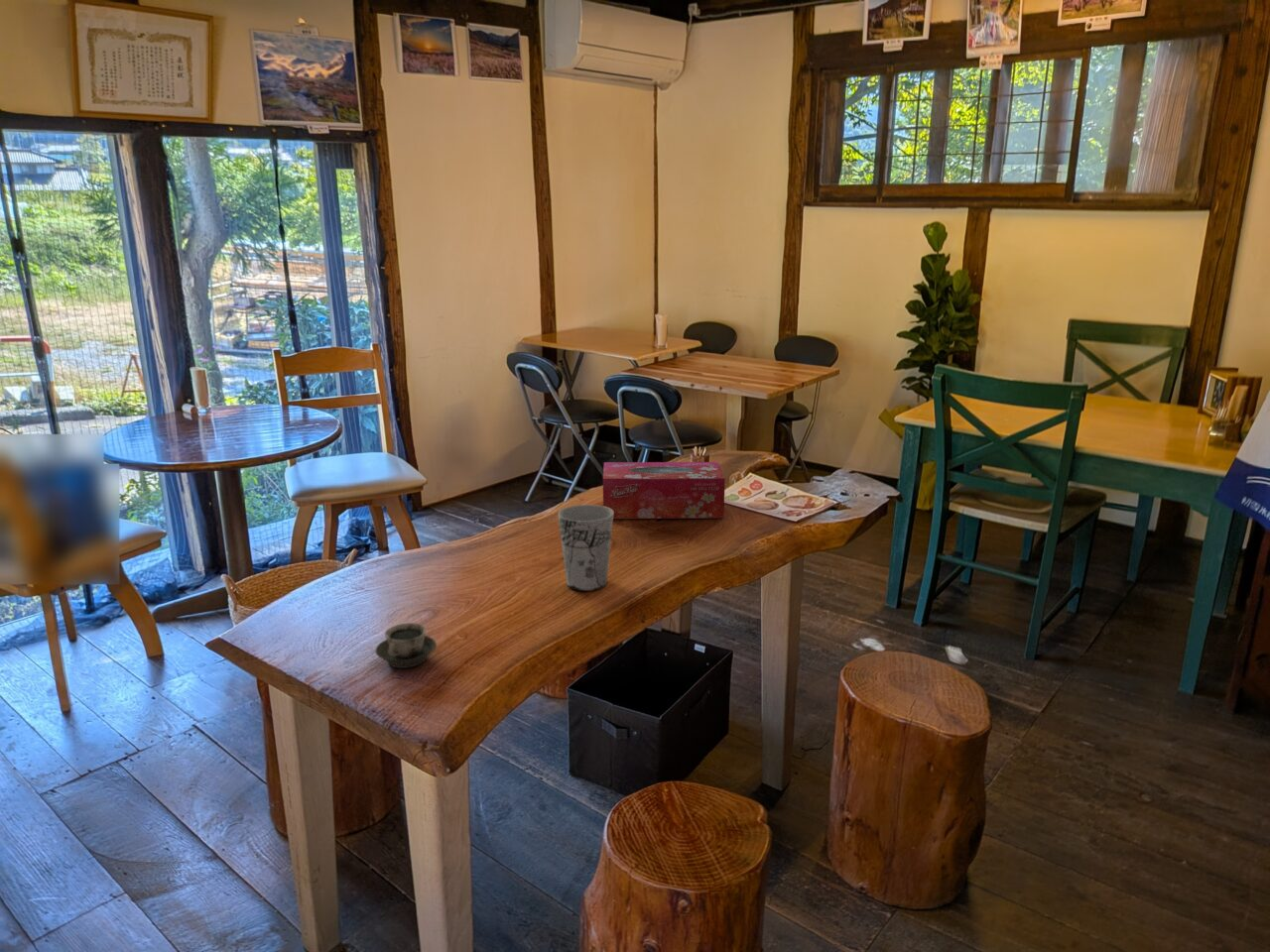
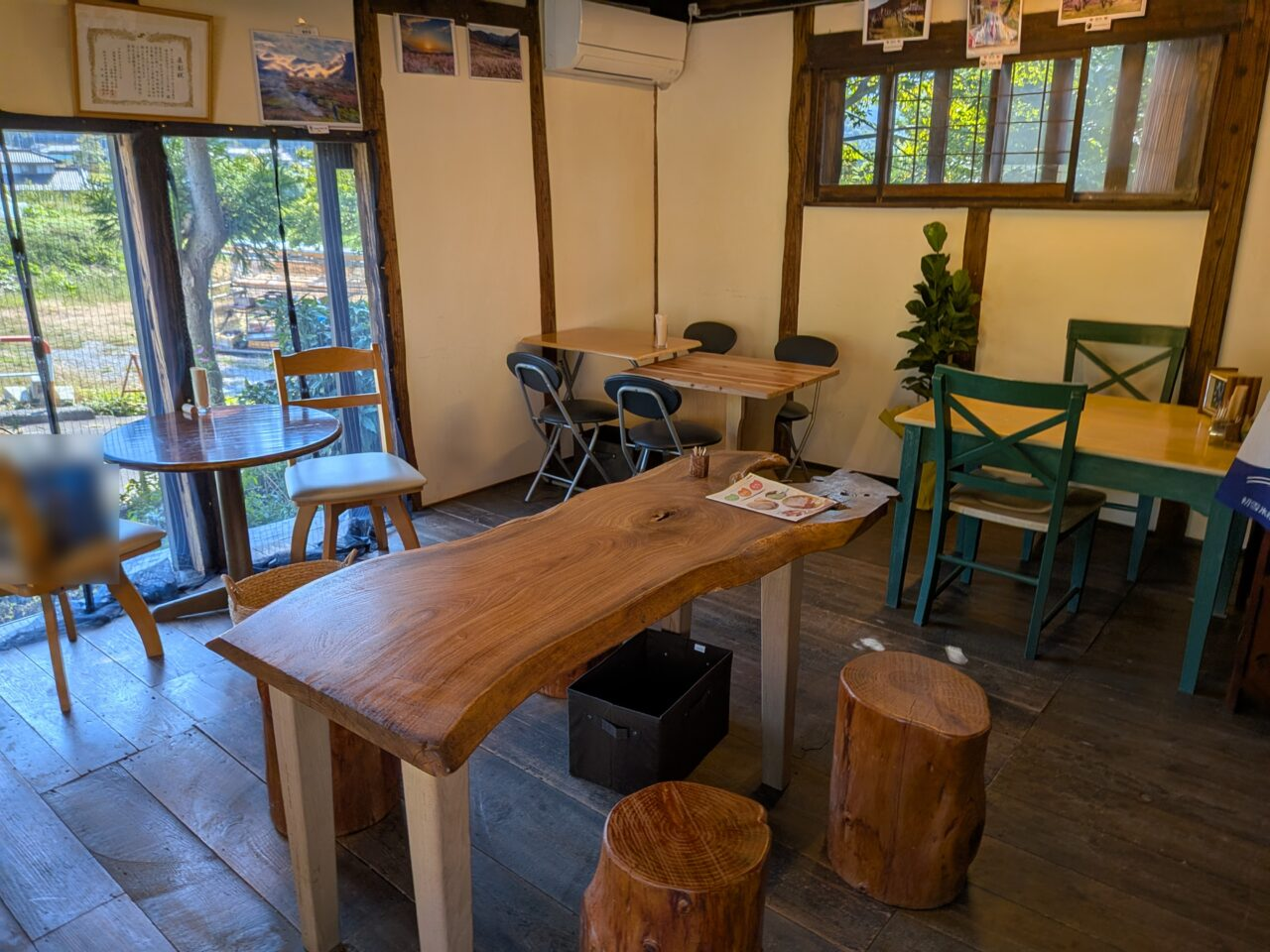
- cup (406, 646)
- tissue box (662, 489)
- cup (585, 548)
